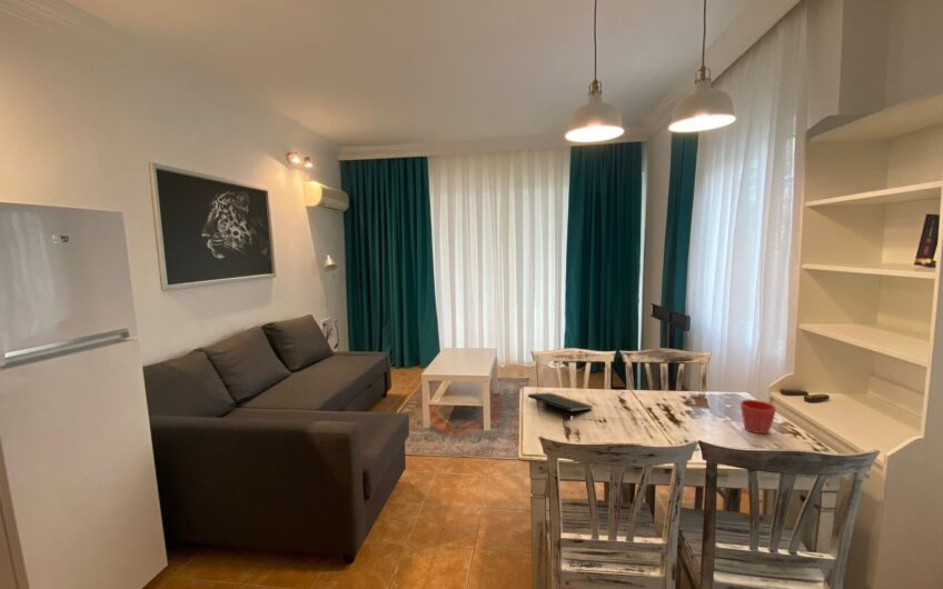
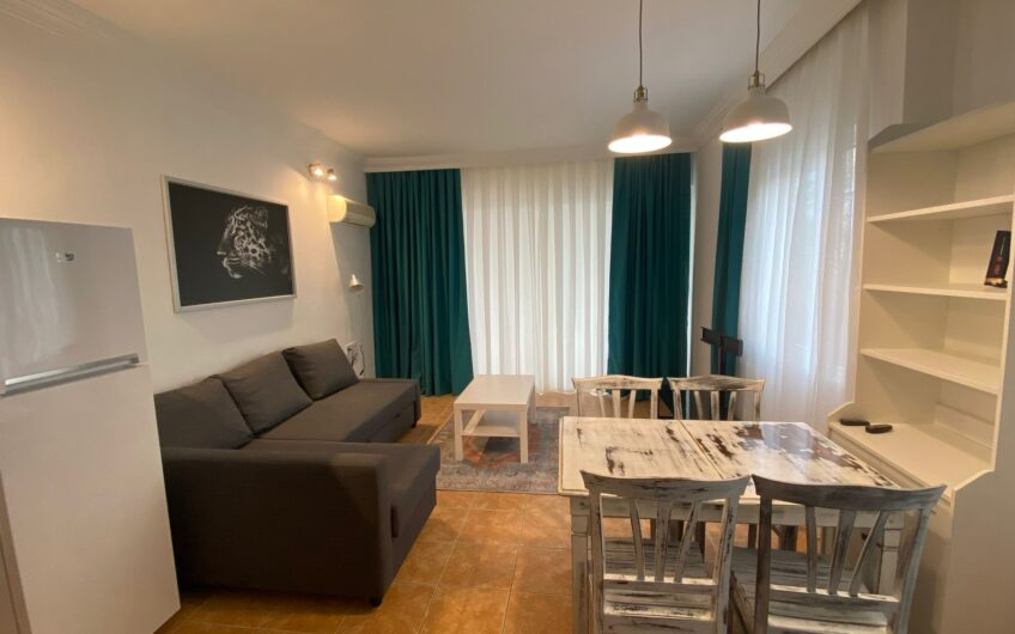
- flower pot (757, 417)
- notepad (559, 401)
